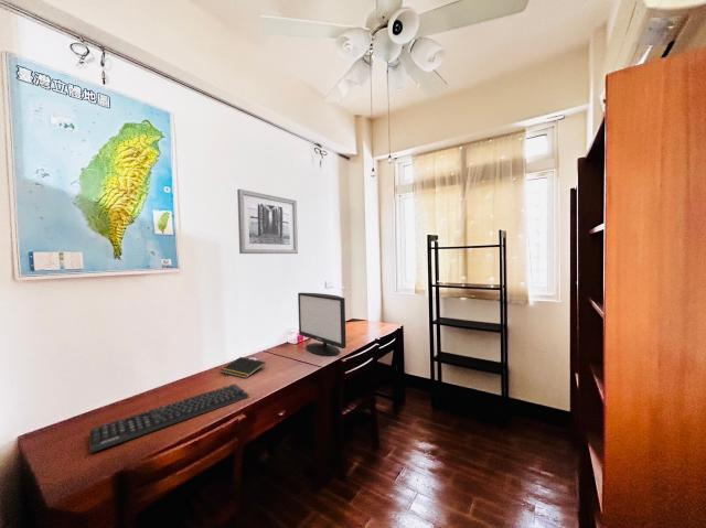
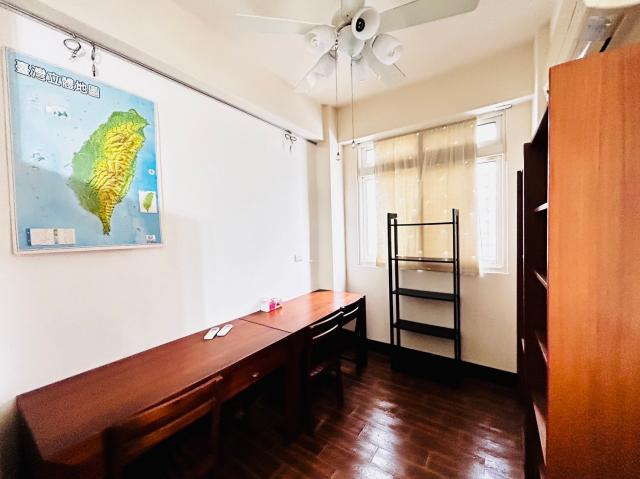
- notepad (243, 366)
- wall art (270, 224)
- keyboard (178, 410)
- monitor (321, 322)
